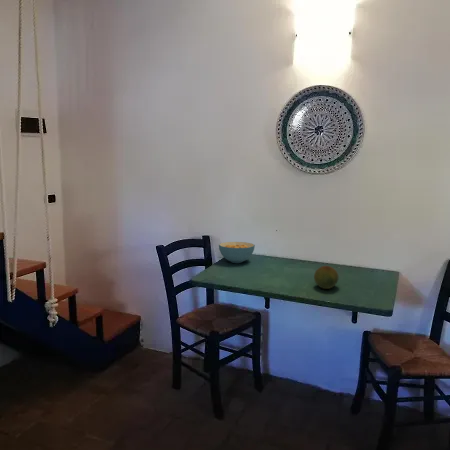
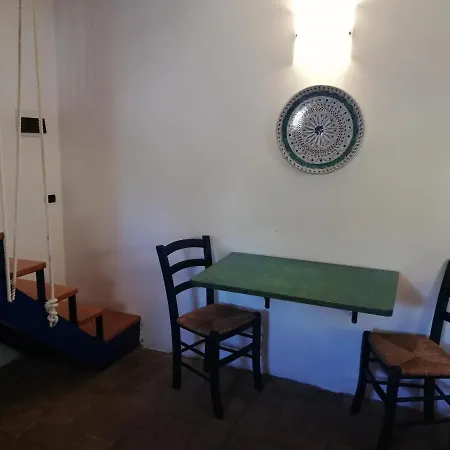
- cereal bowl (236, 253)
- fruit (327, 277)
